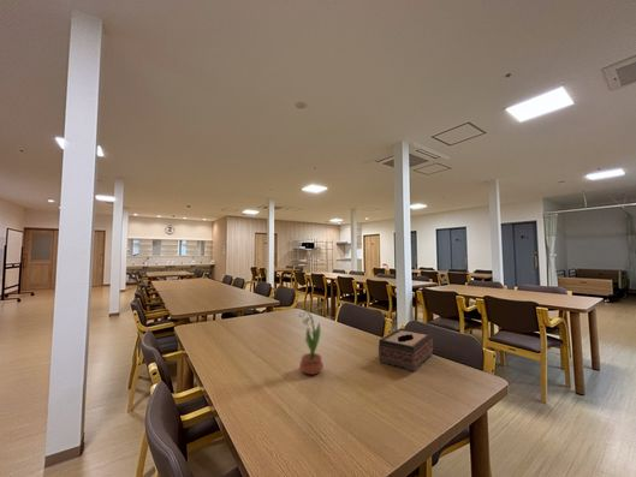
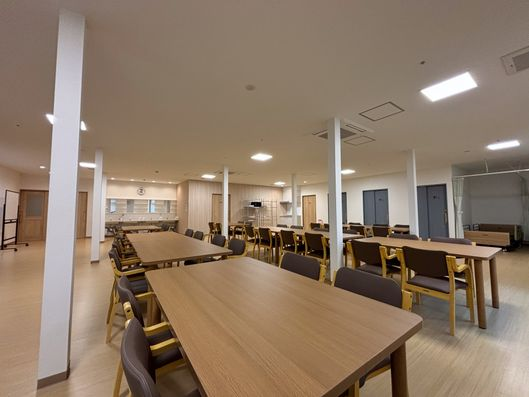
- tissue box (406, 347)
- potted flower (309, 340)
